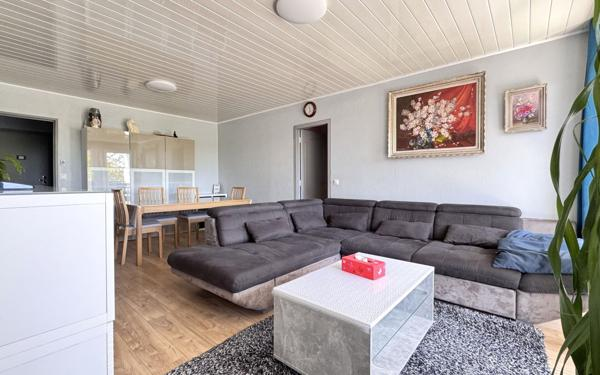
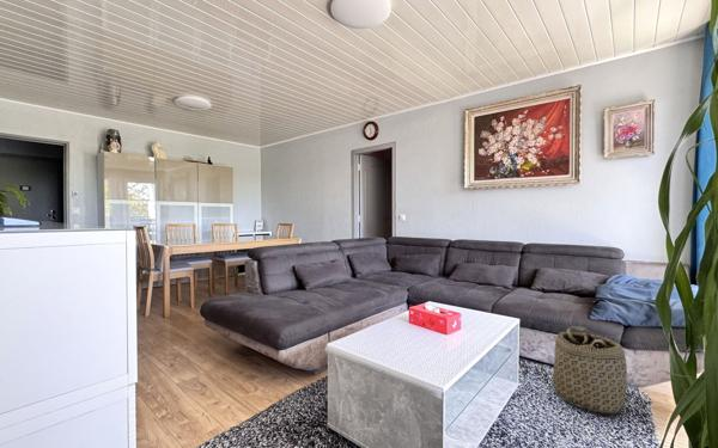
+ basket (588, 364)
